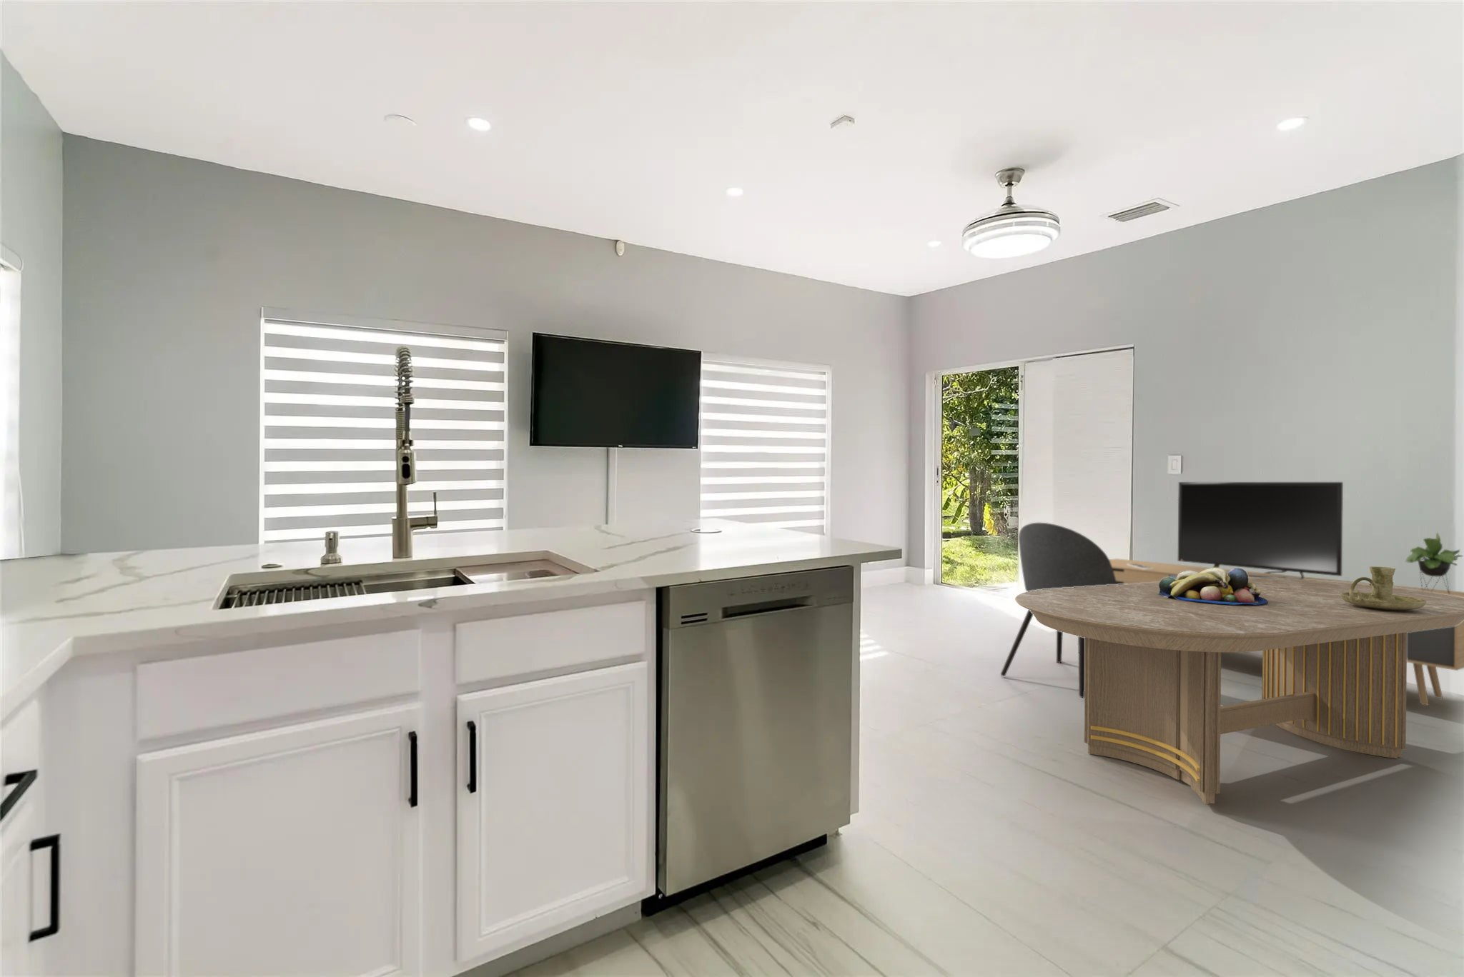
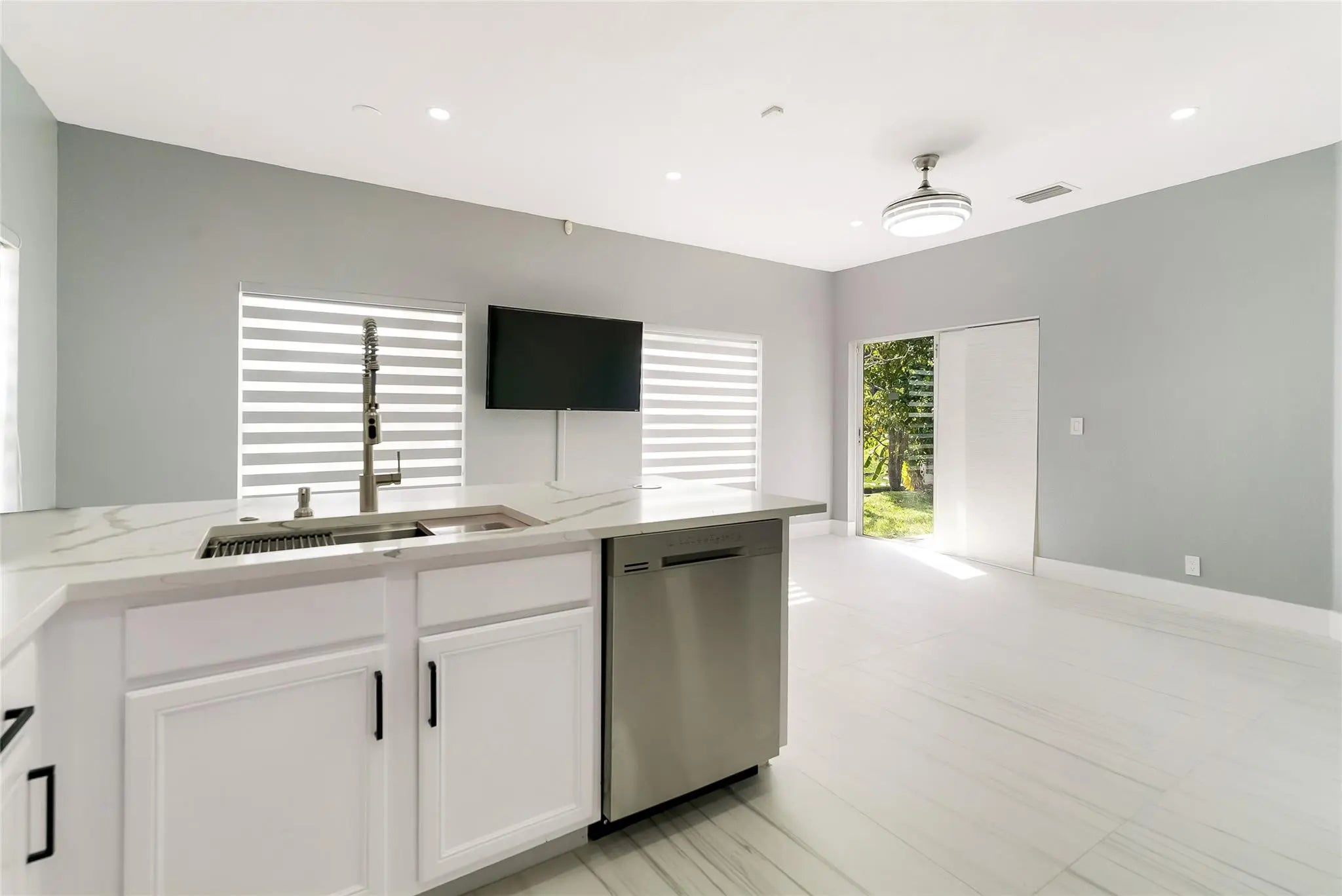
- fruit bowl (1212, 582)
- candle holder (1377, 587)
- dining chair (1069, 587)
- dining table (1262, 676)
- media console (1249, 572)
